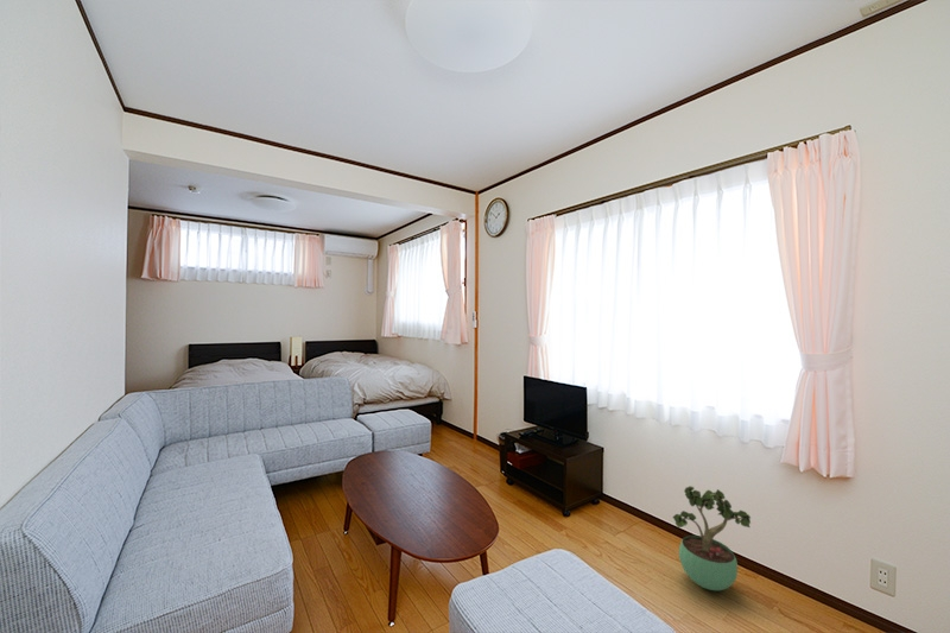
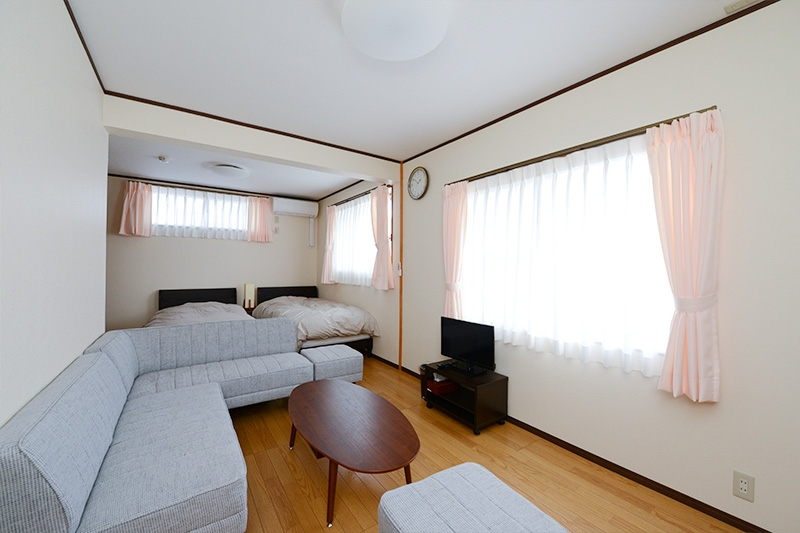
- potted plant (710, 536)
